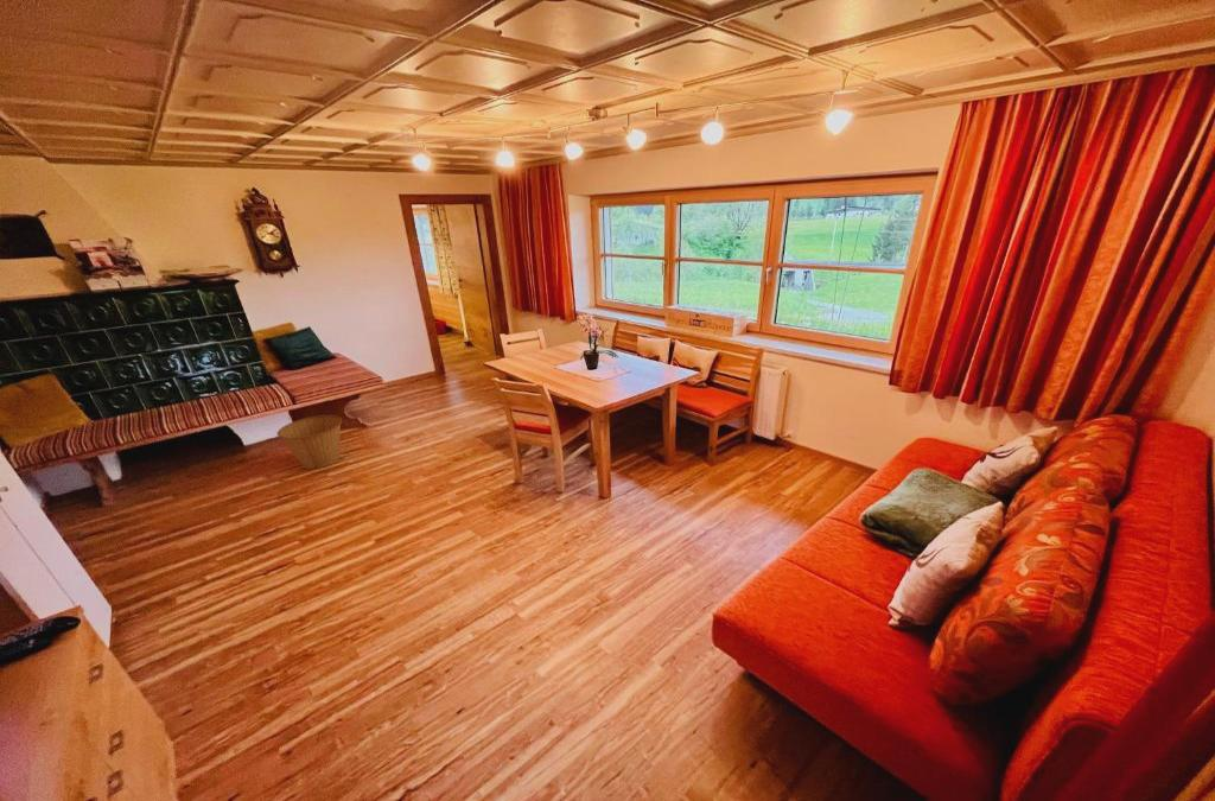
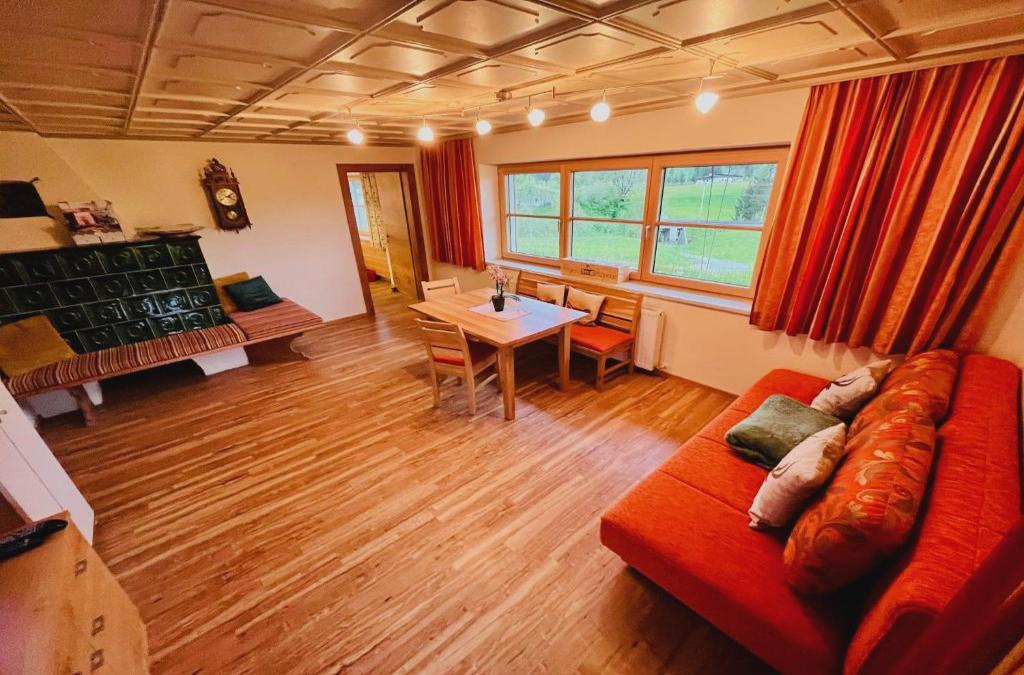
- basket (316, 443)
